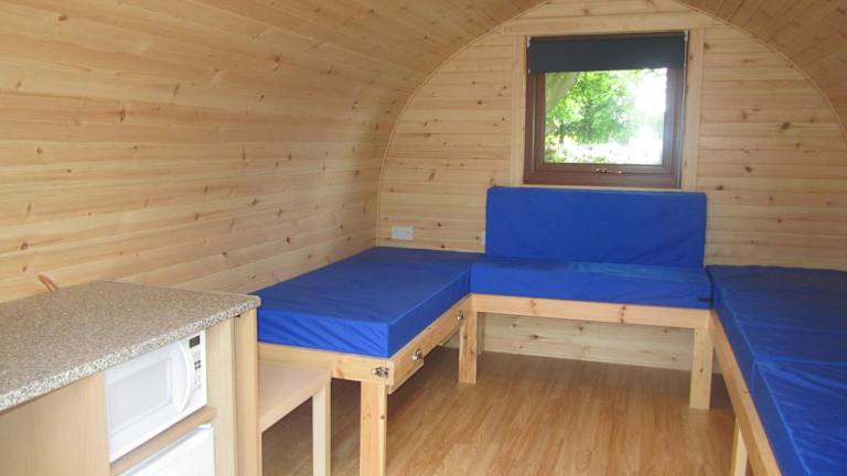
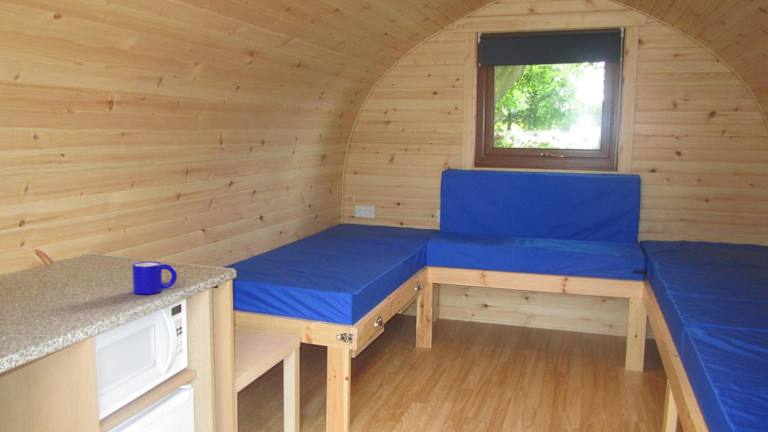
+ mug (155, 277)
